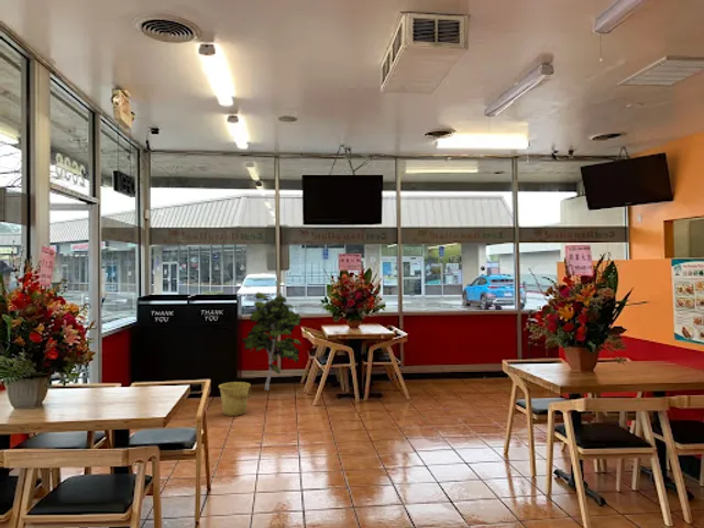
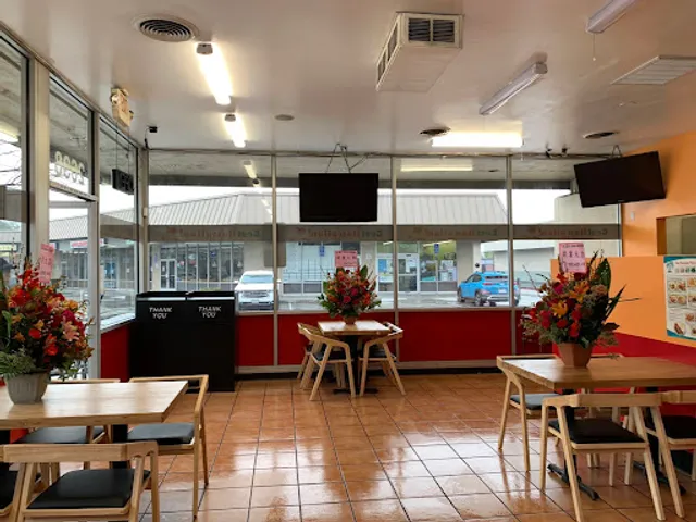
- bucket (234, 398)
- indoor plant (272, 340)
